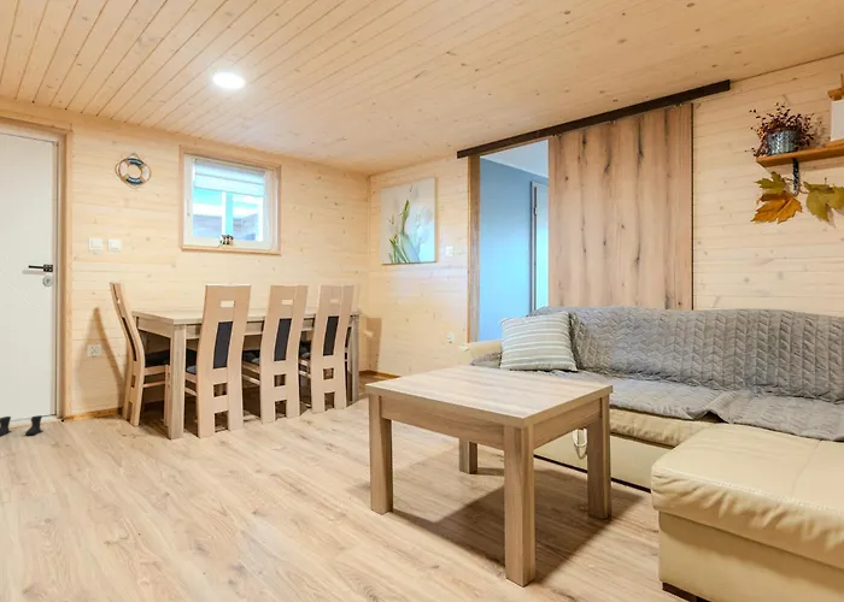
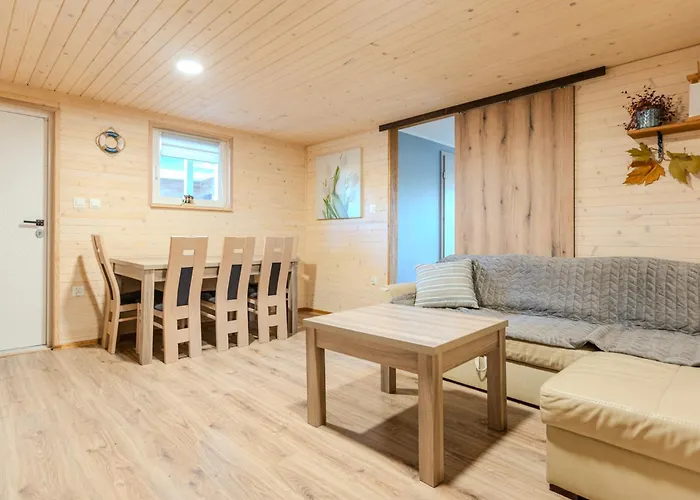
- boots (8, 424)
